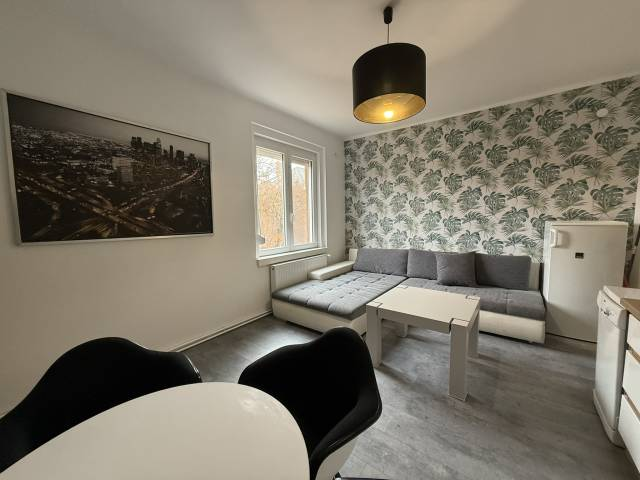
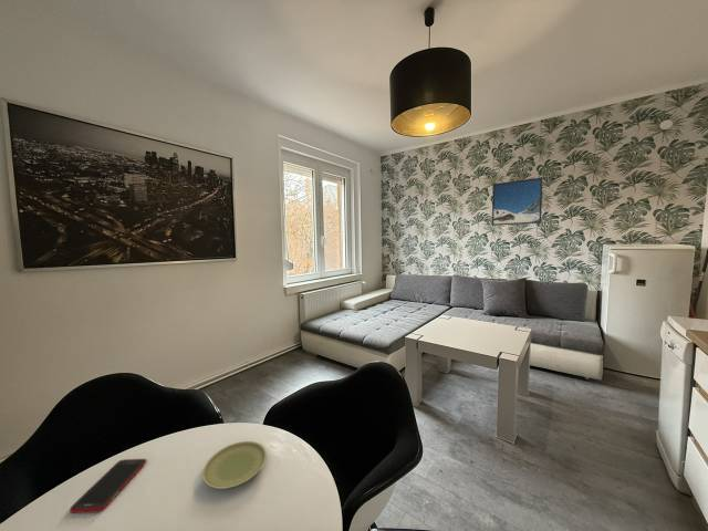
+ cell phone (112, 482)
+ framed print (516, 202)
+ plate (236, 465)
